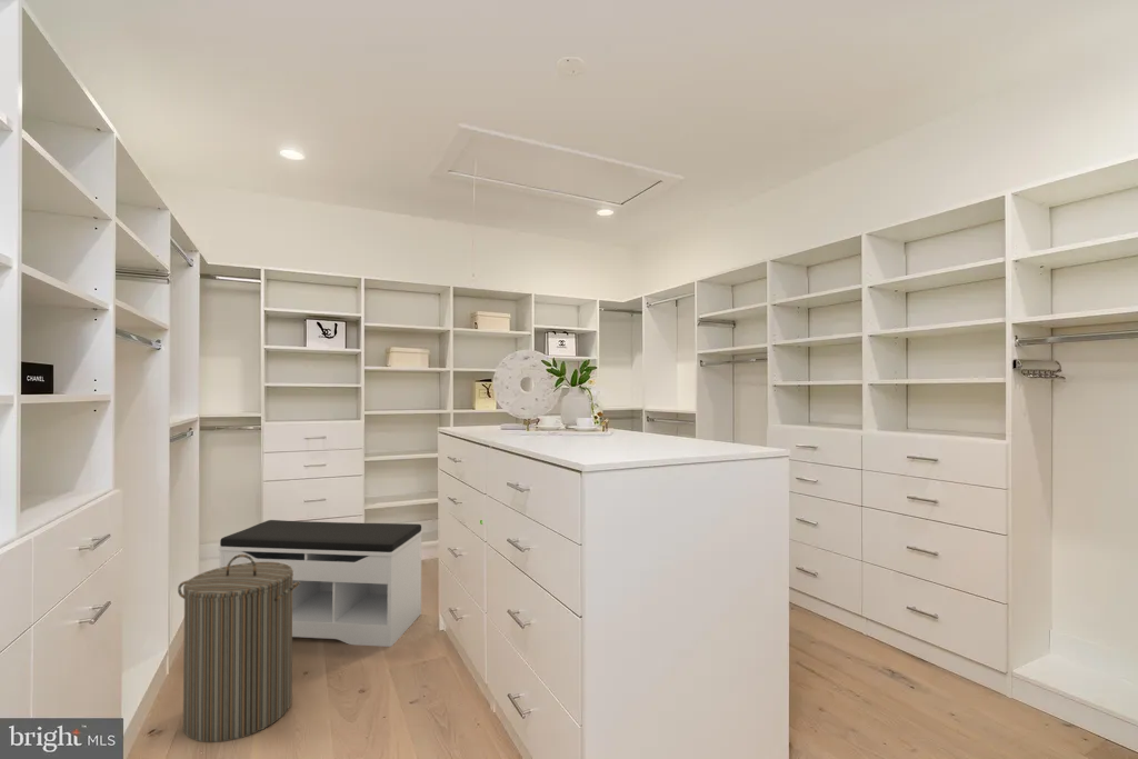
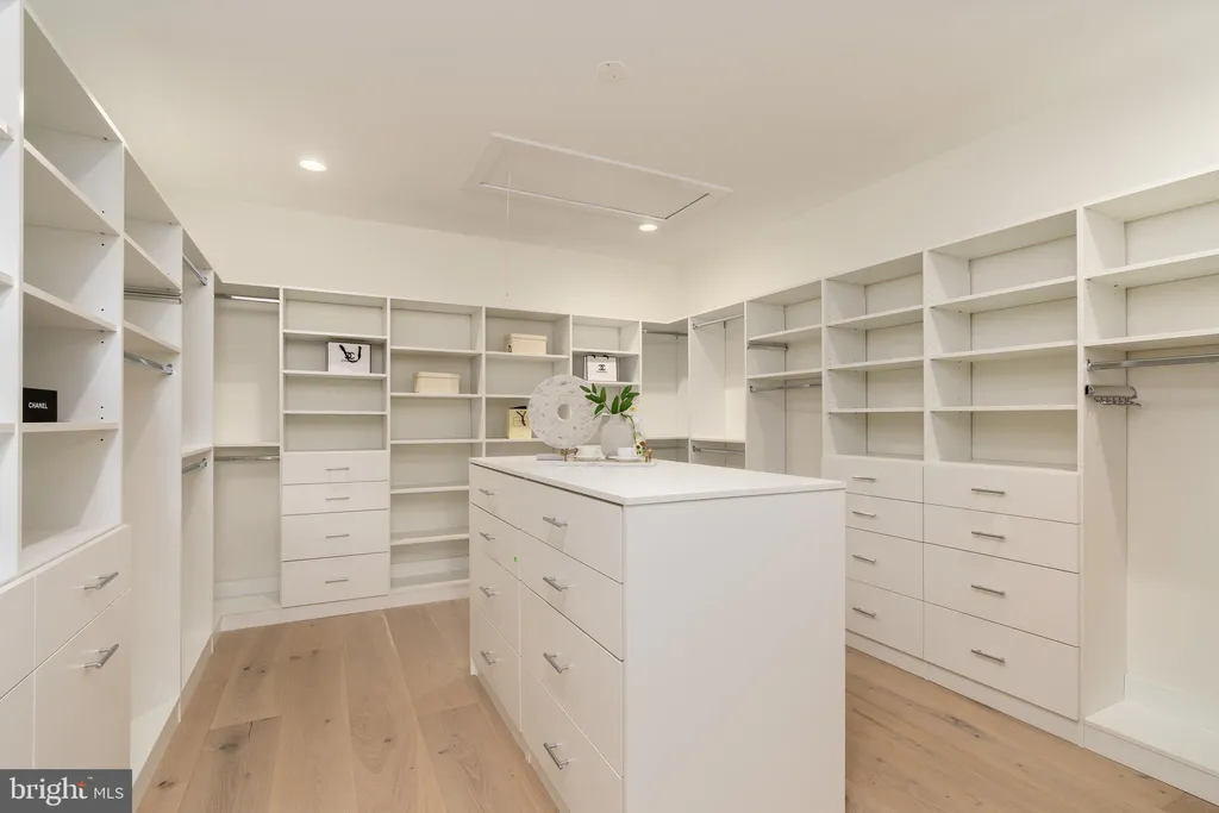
- laundry hamper (240, 633)
- bench (325, 577)
